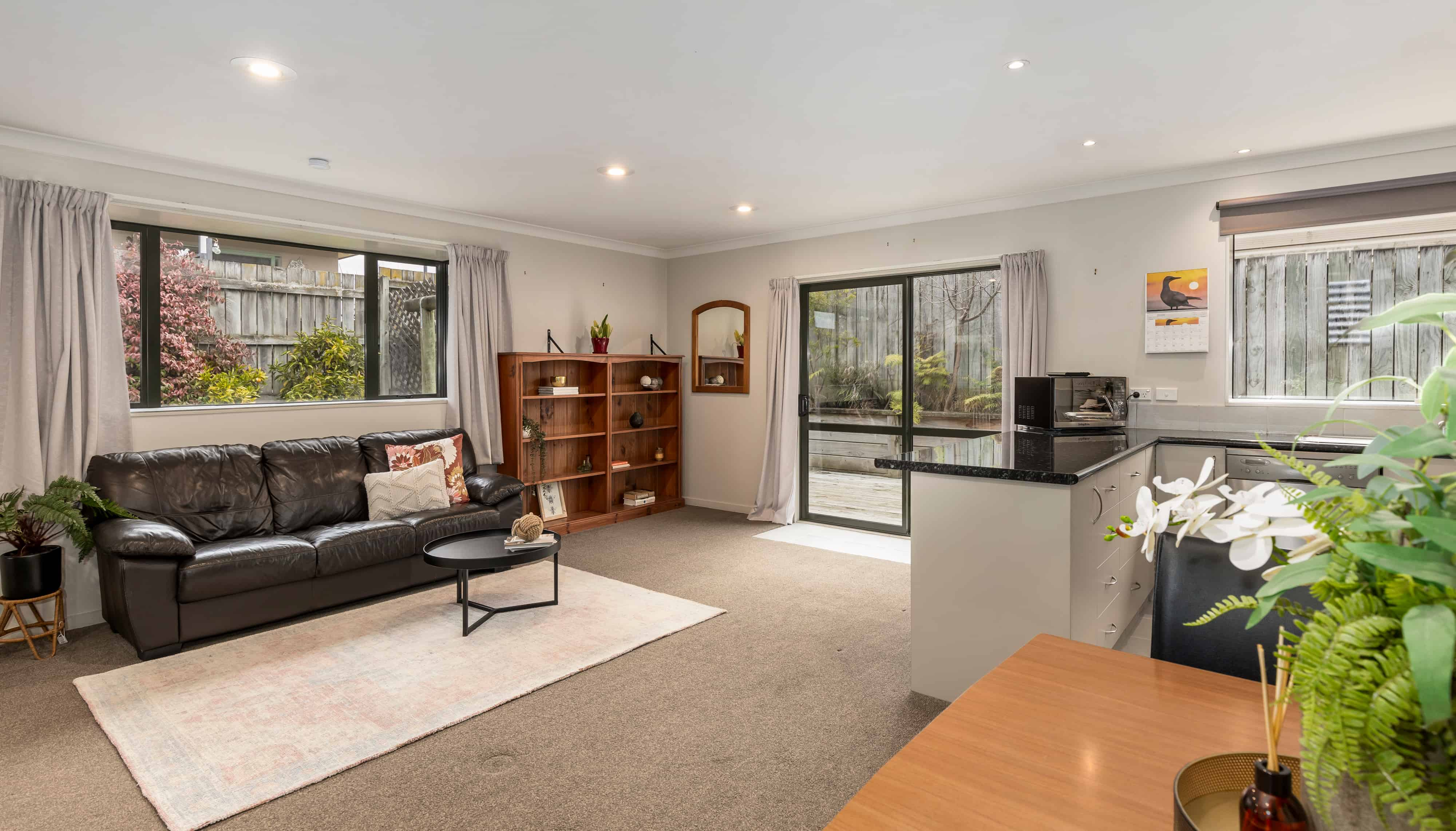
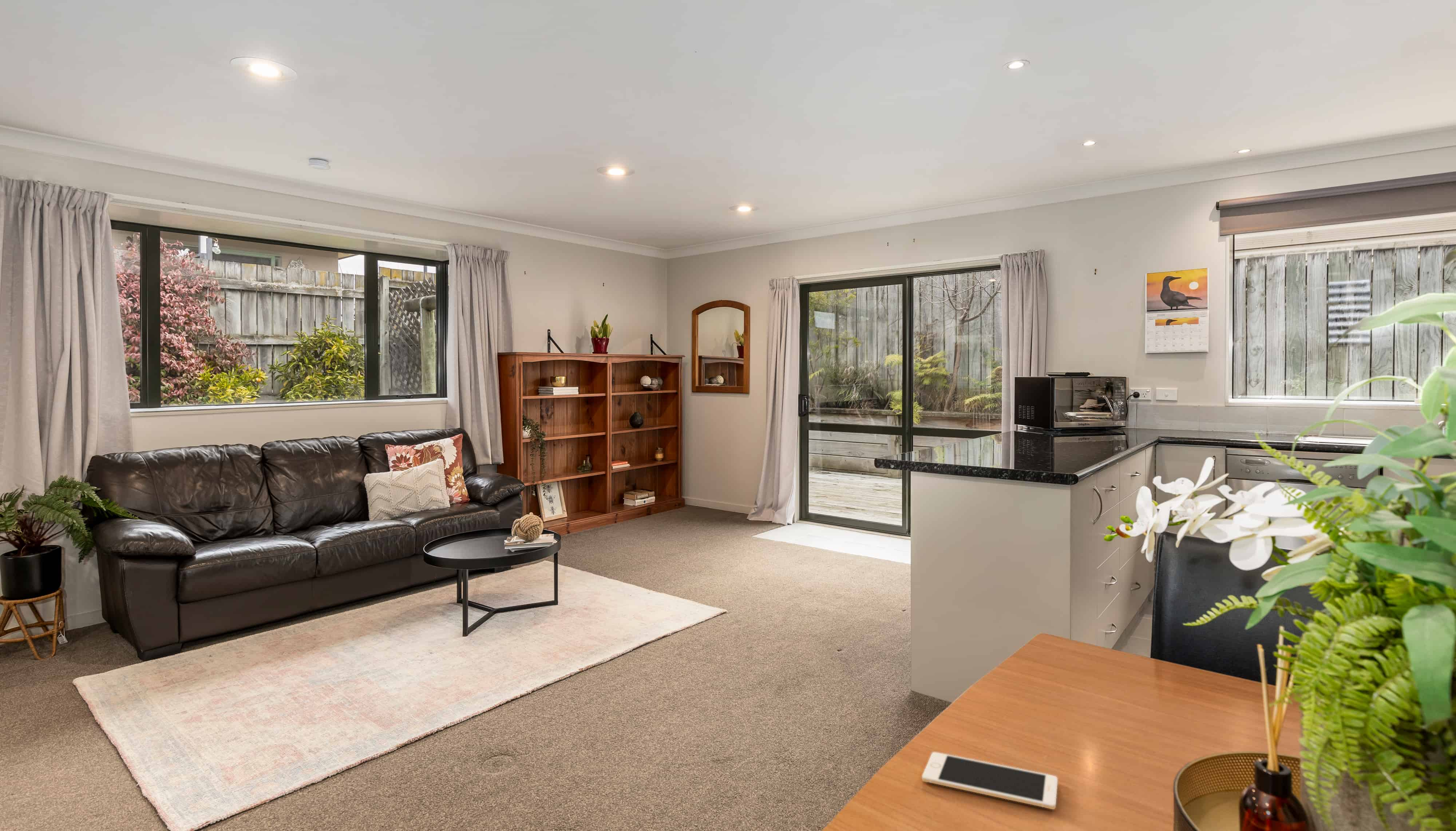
+ cell phone (989, 779)
